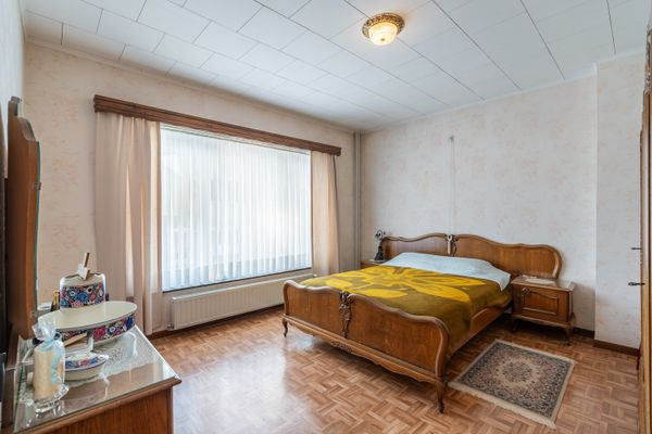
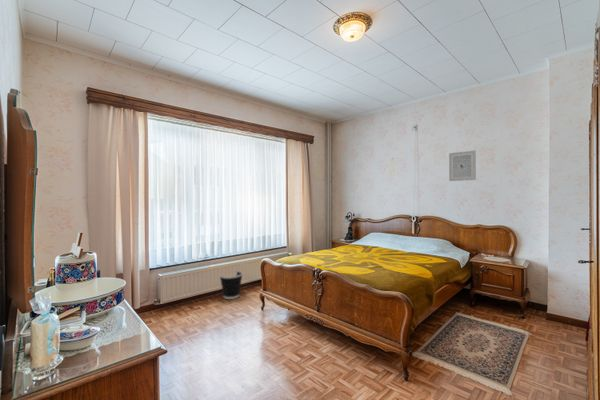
+ wastebasket (231, 284)
+ wall art (462, 166)
